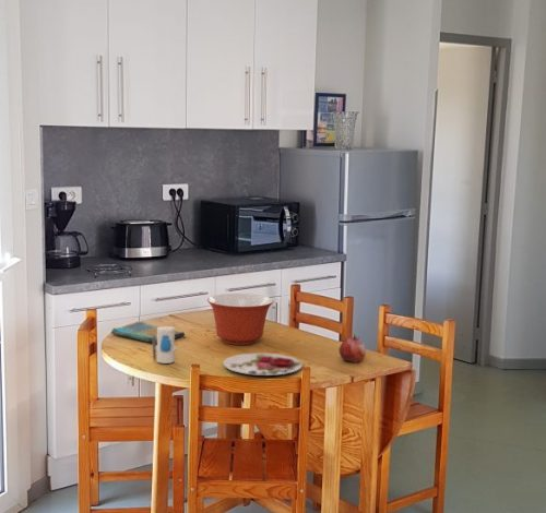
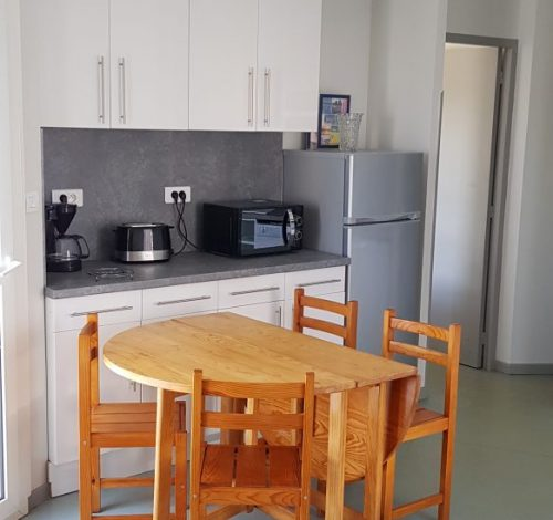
- toy (164, 345)
- mixing bowl (239, 320)
- dish towel (147, 332)
- plate (262, 362)
- fruit (353, 347)
